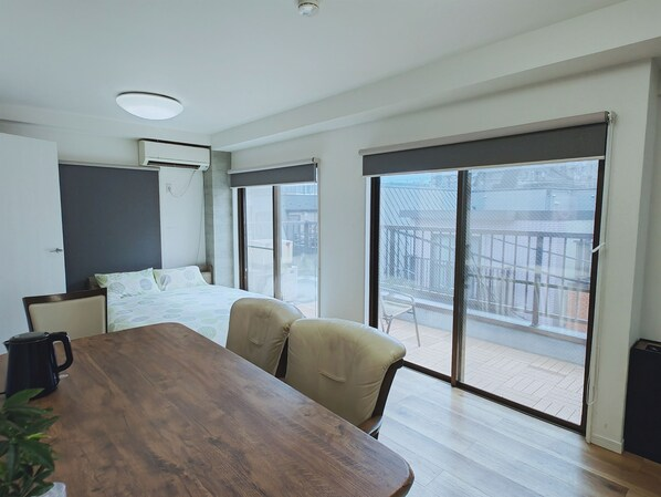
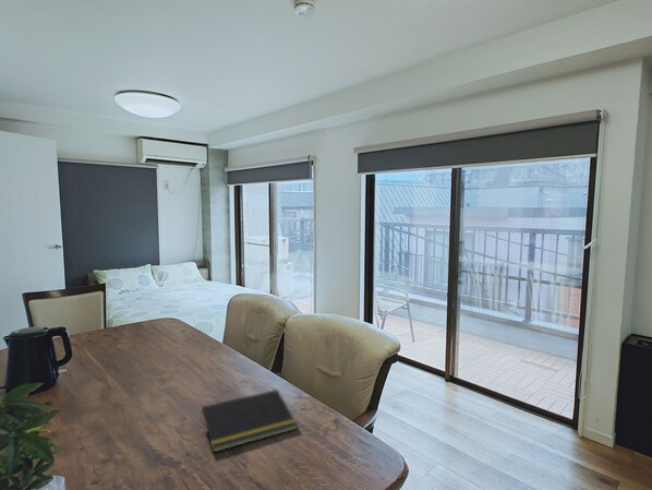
+ notepad (249, 417)
